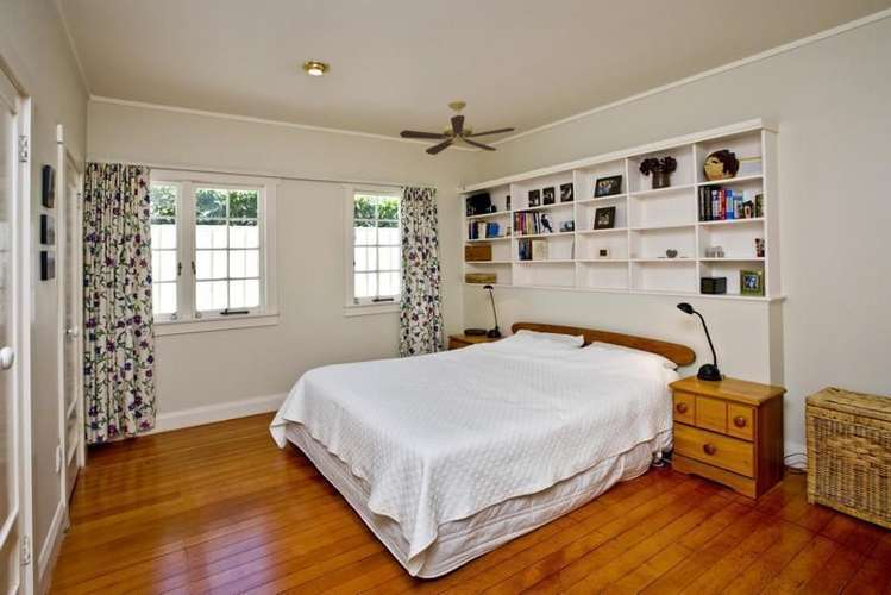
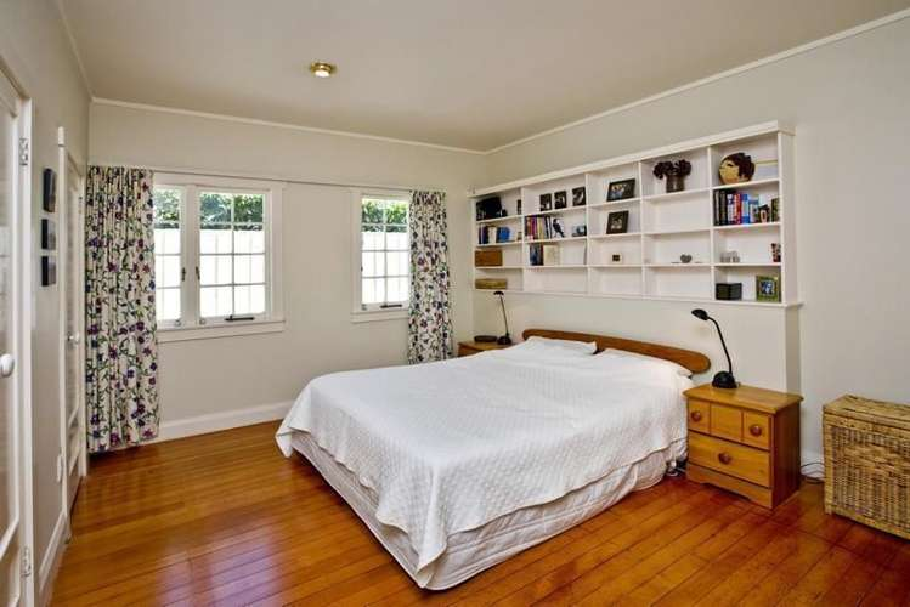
- ceiling fan (456, 120)
